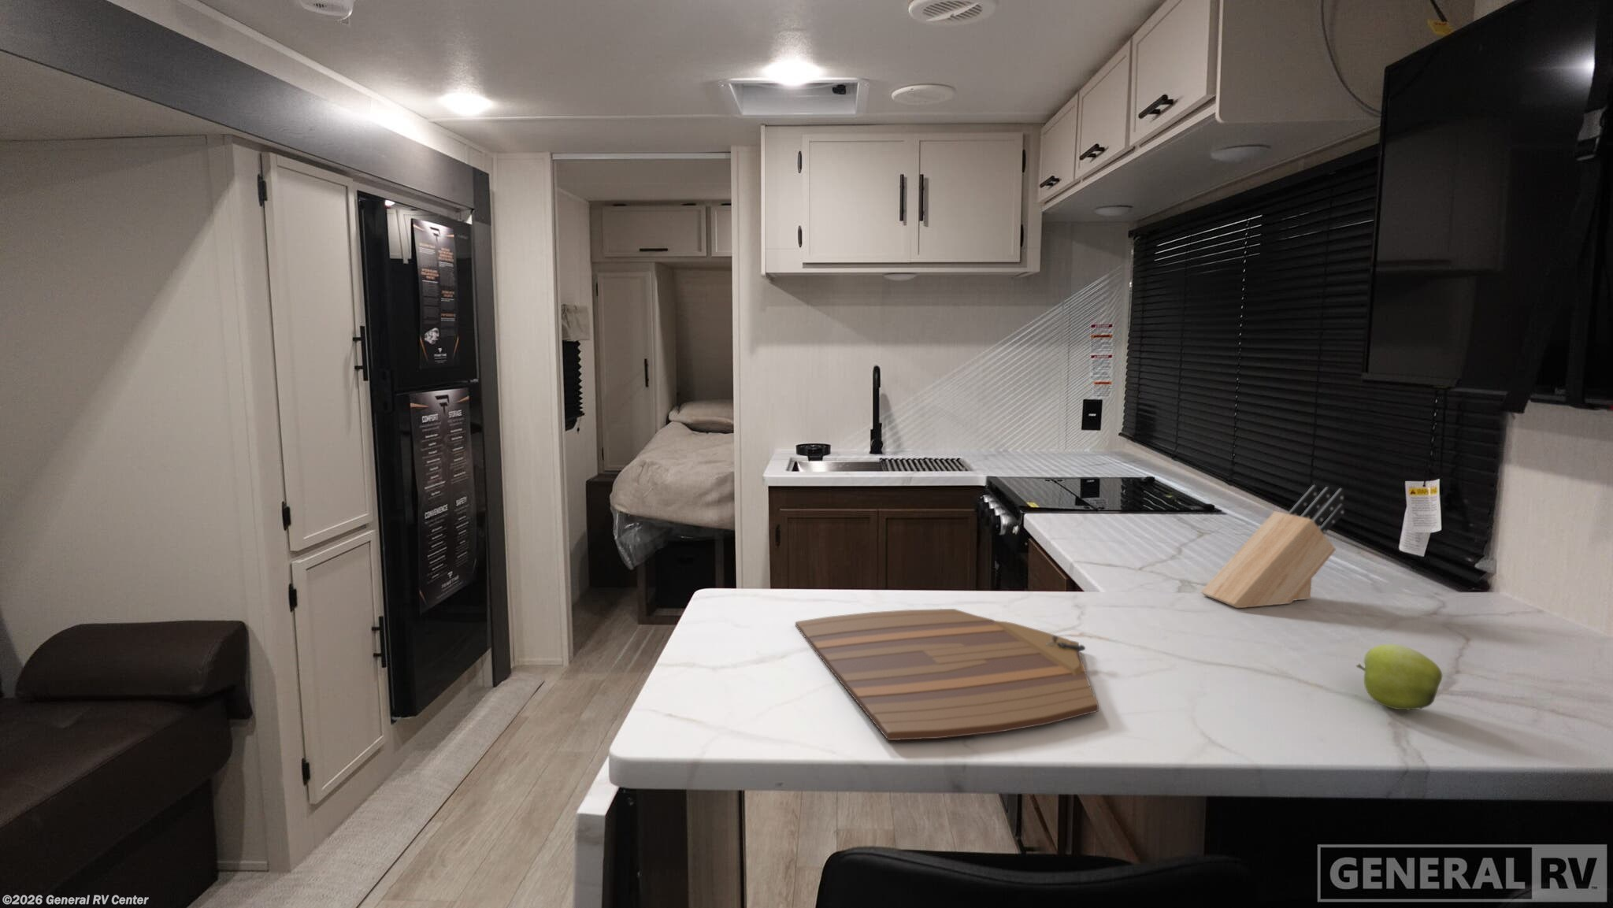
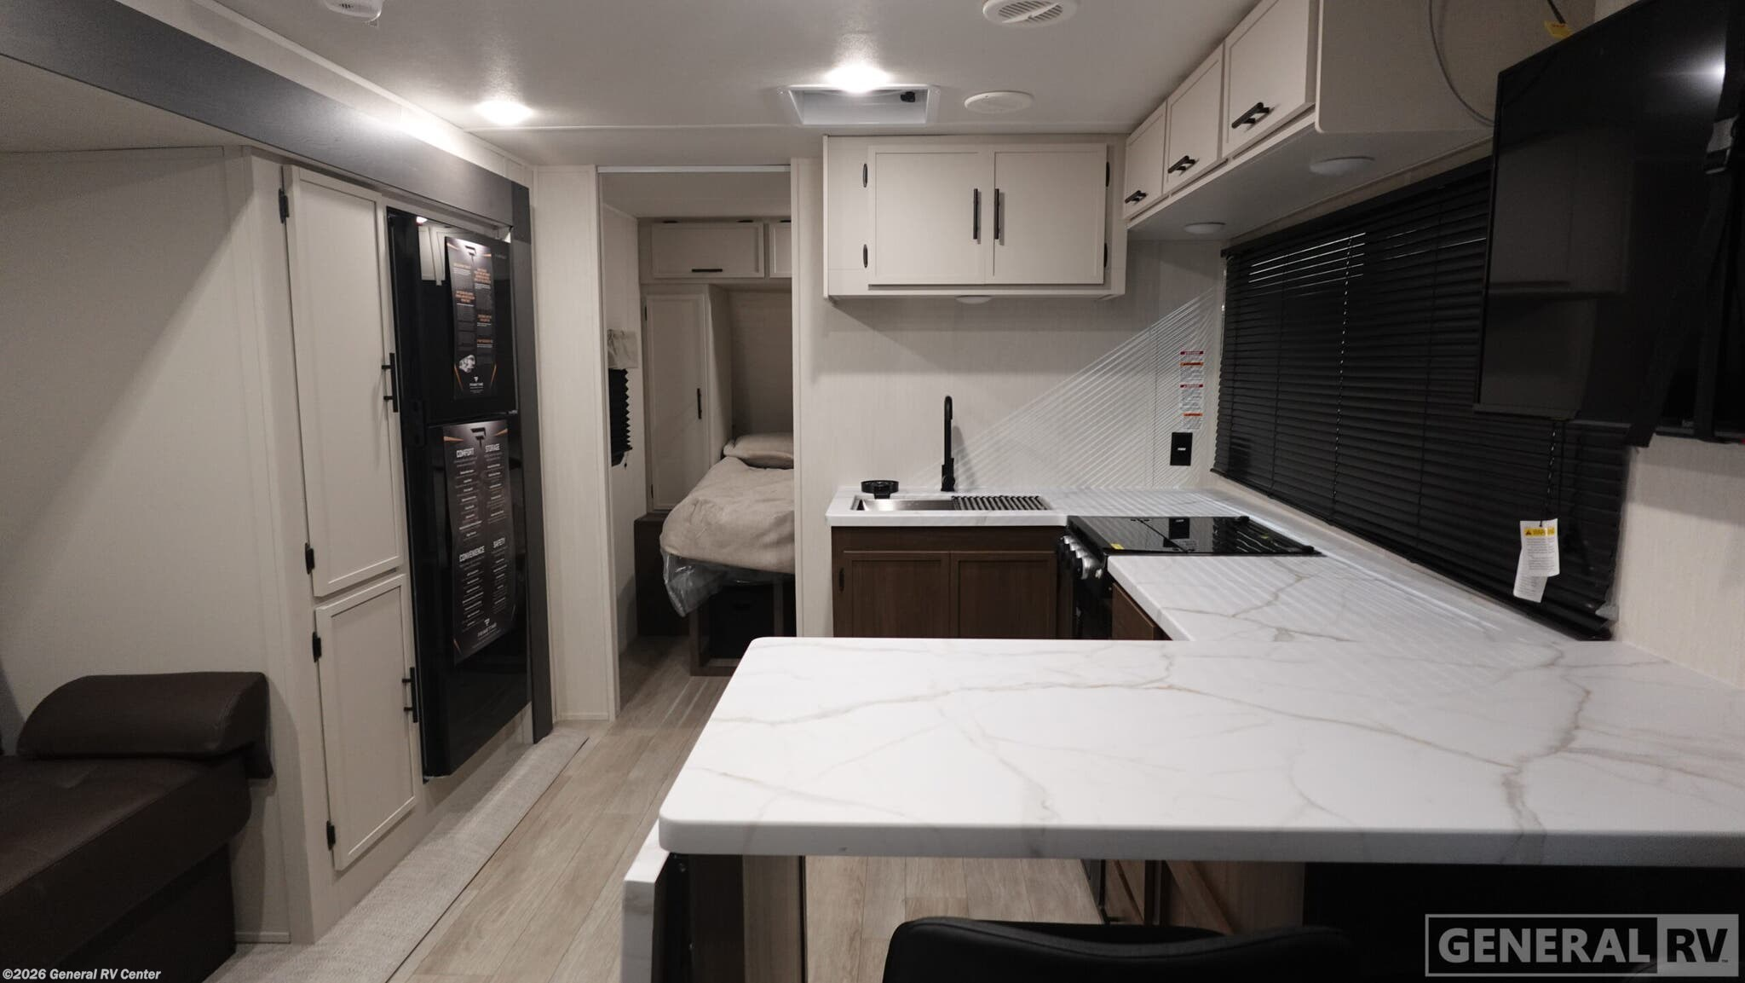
- knife block (1277, 543)
- cutting board (960, 653)
- apple (1396, 677)
